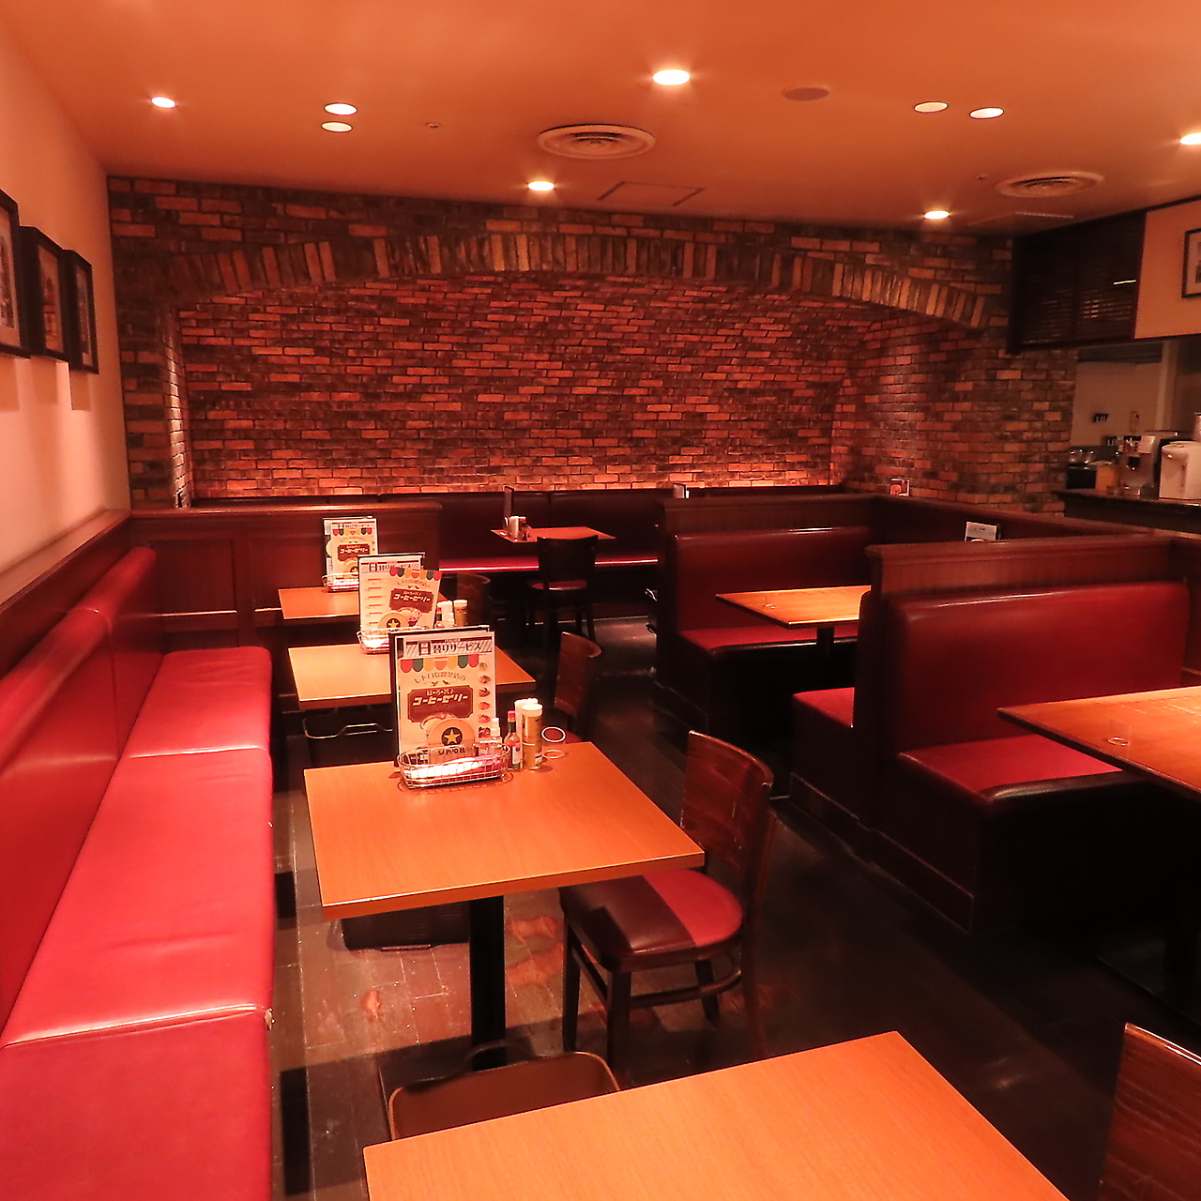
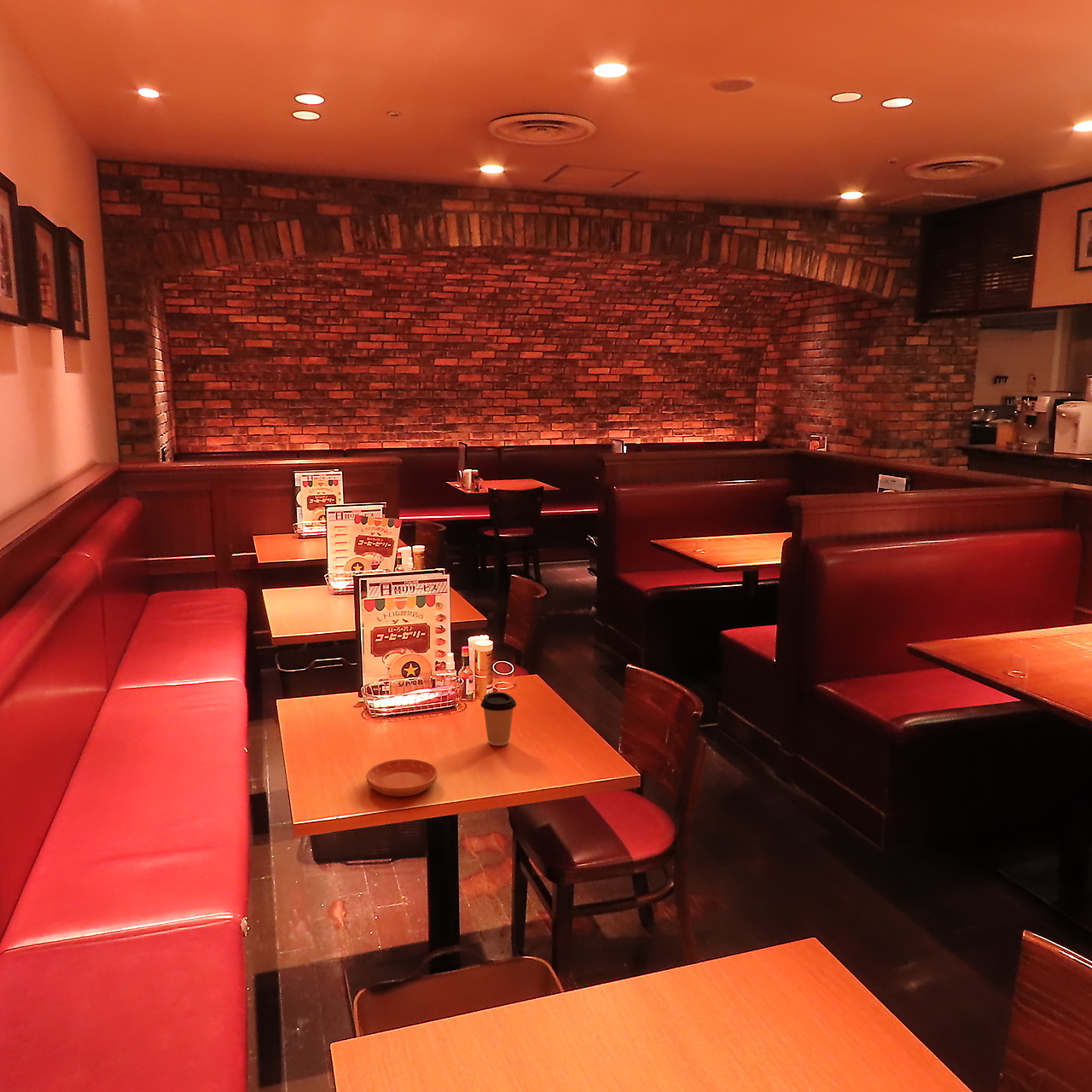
+ saucer (402, 778)
+ coffee cup (498, 719)
